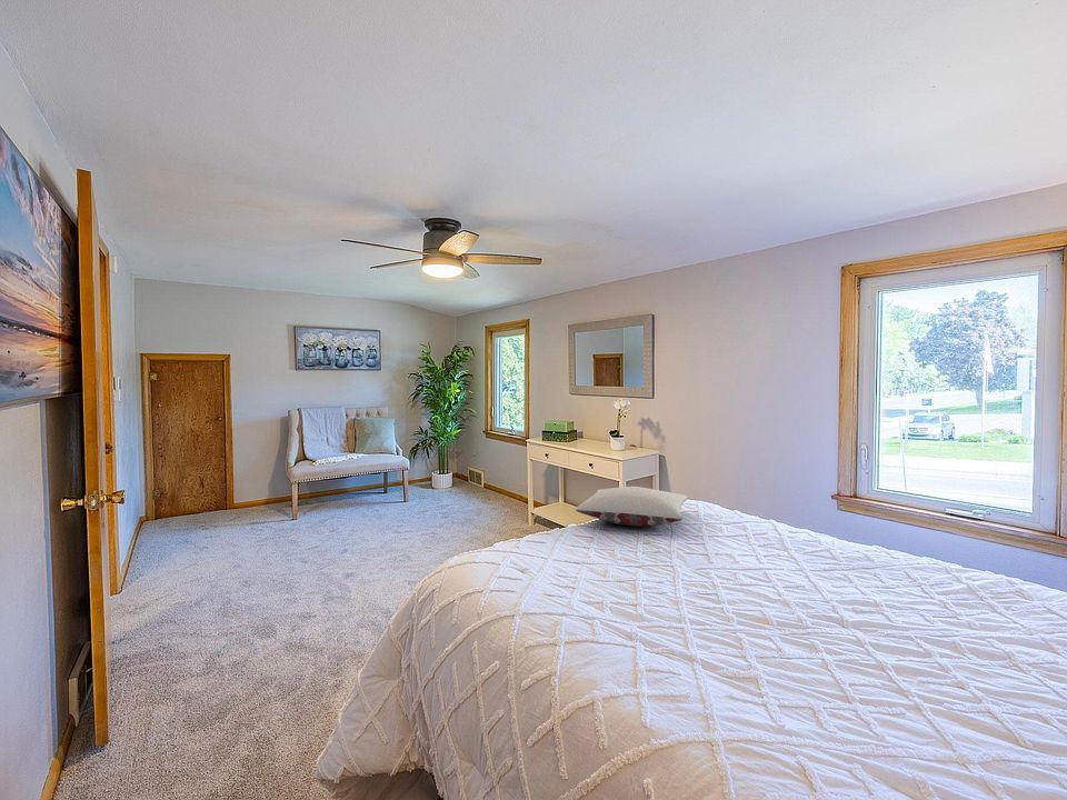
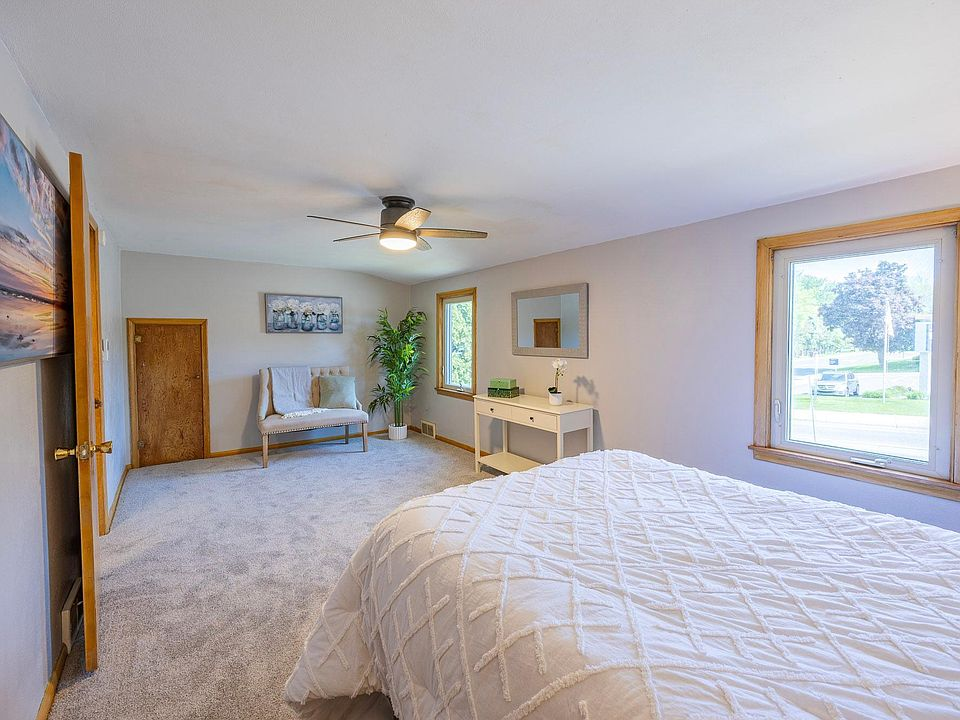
- pillow (635, 502)
